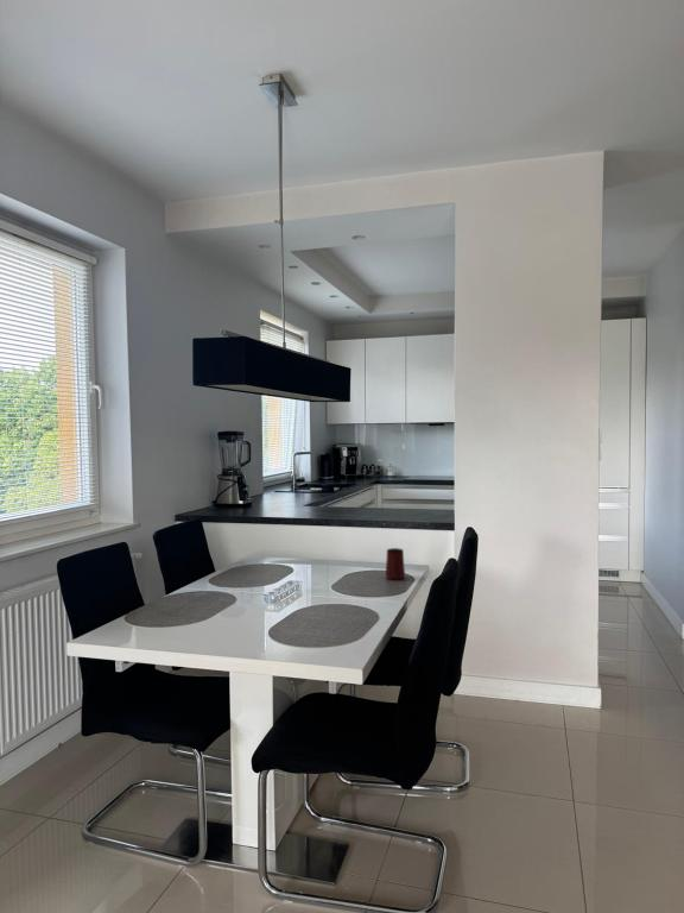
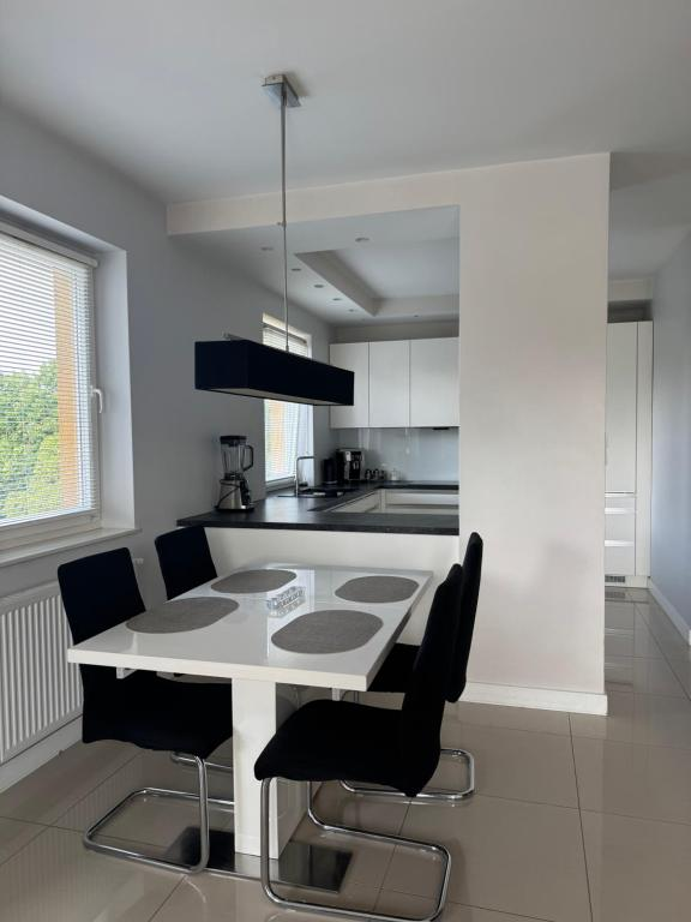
- mug (394, 563)
